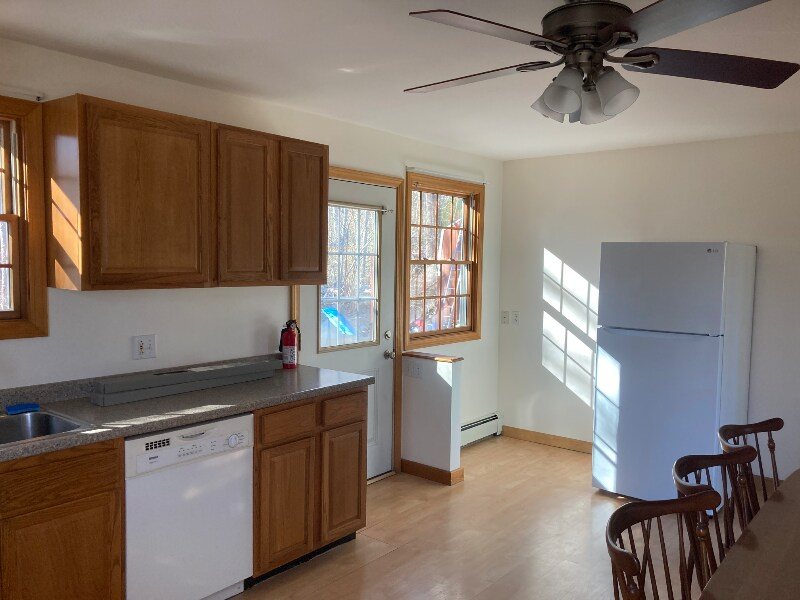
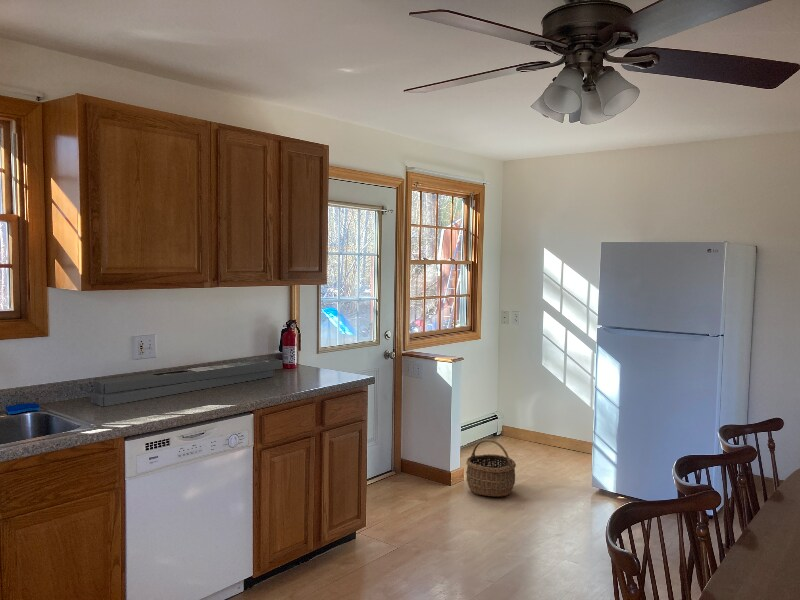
+ wicker basket (491, 465)
